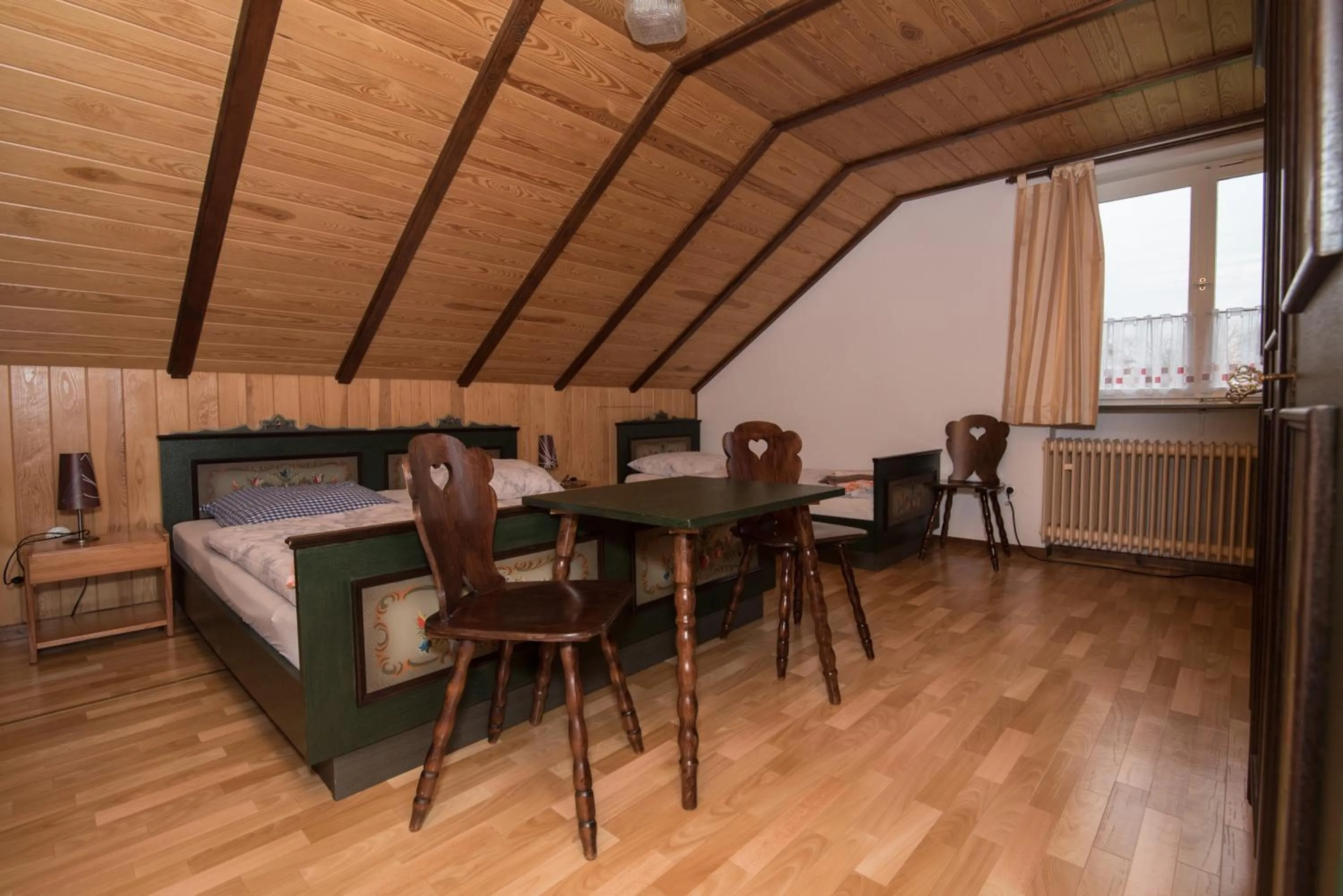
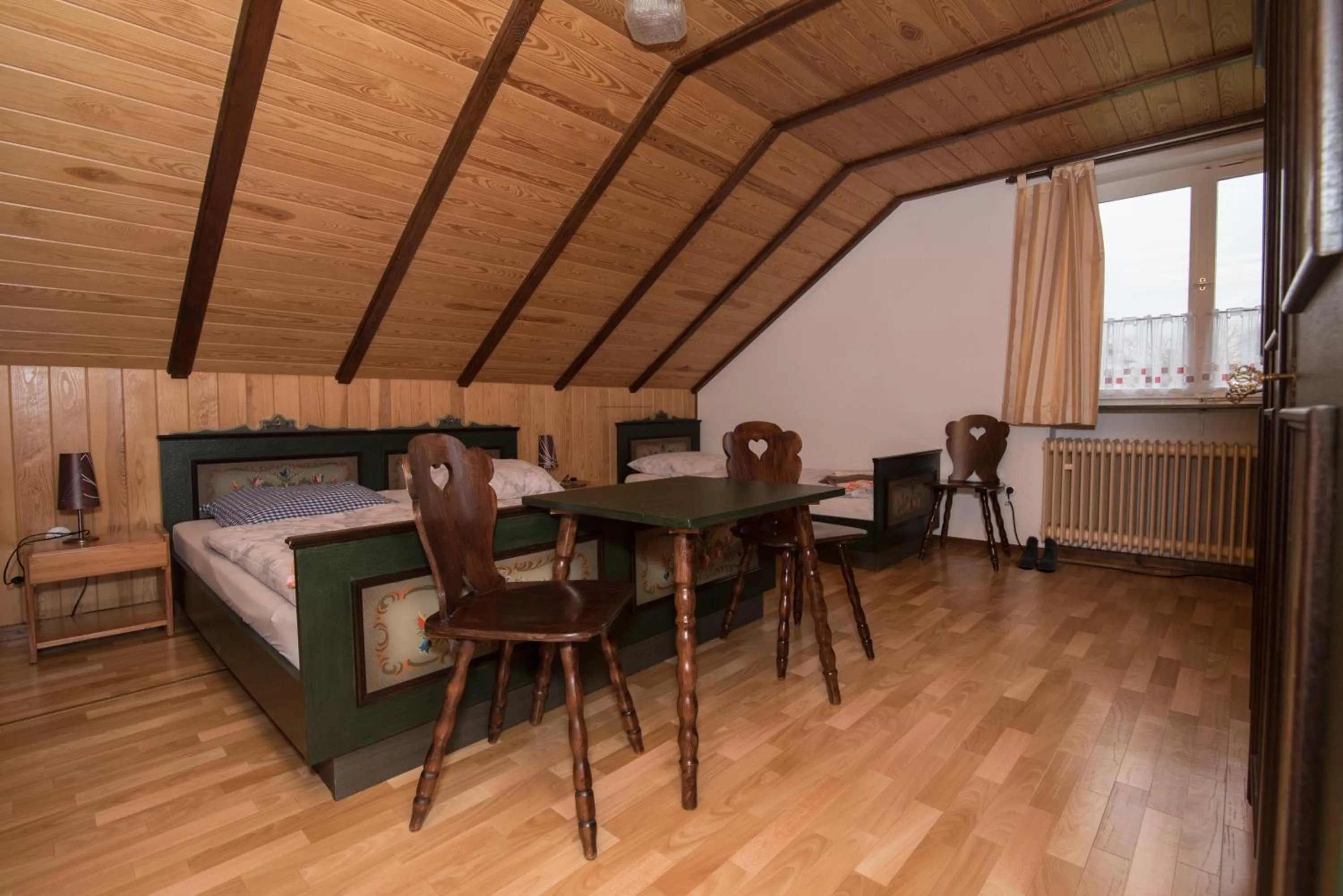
+ boots (1038, 552)
